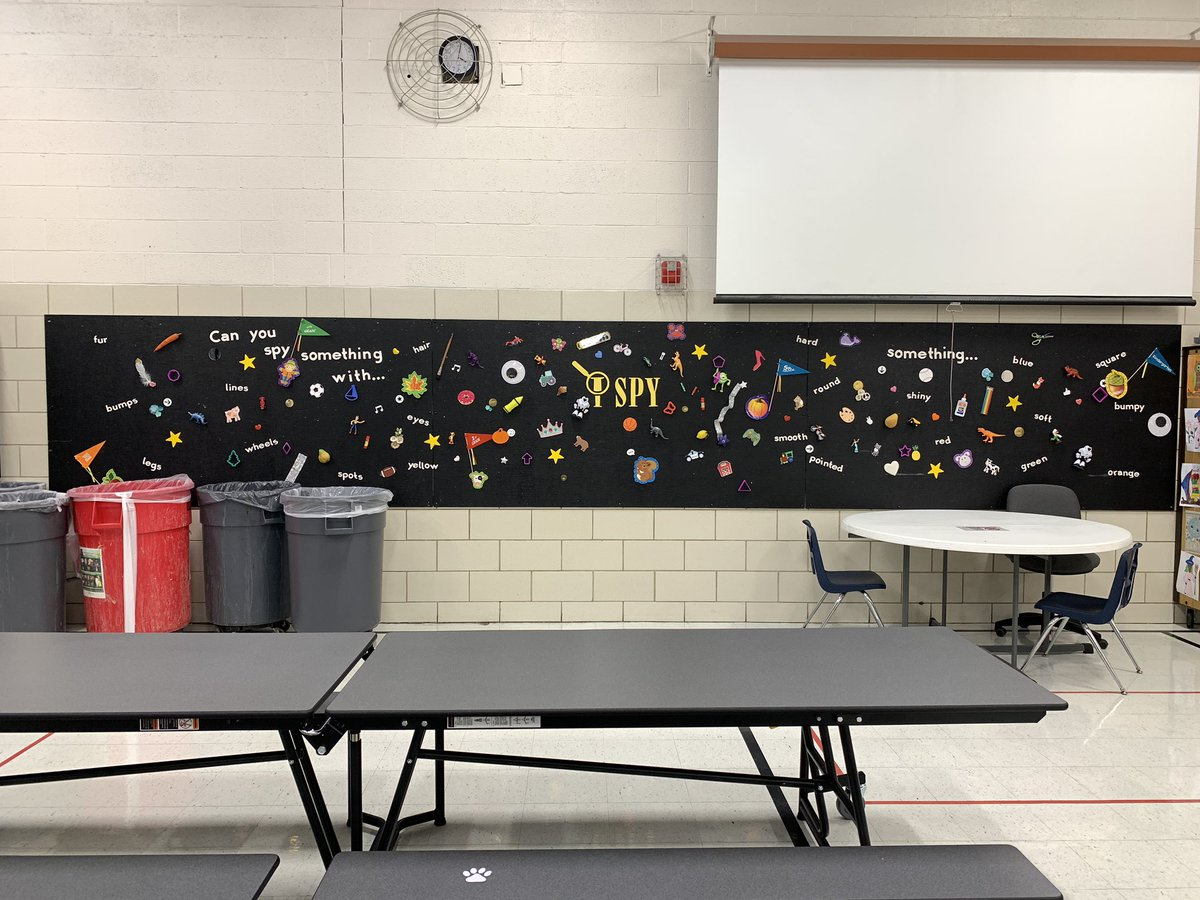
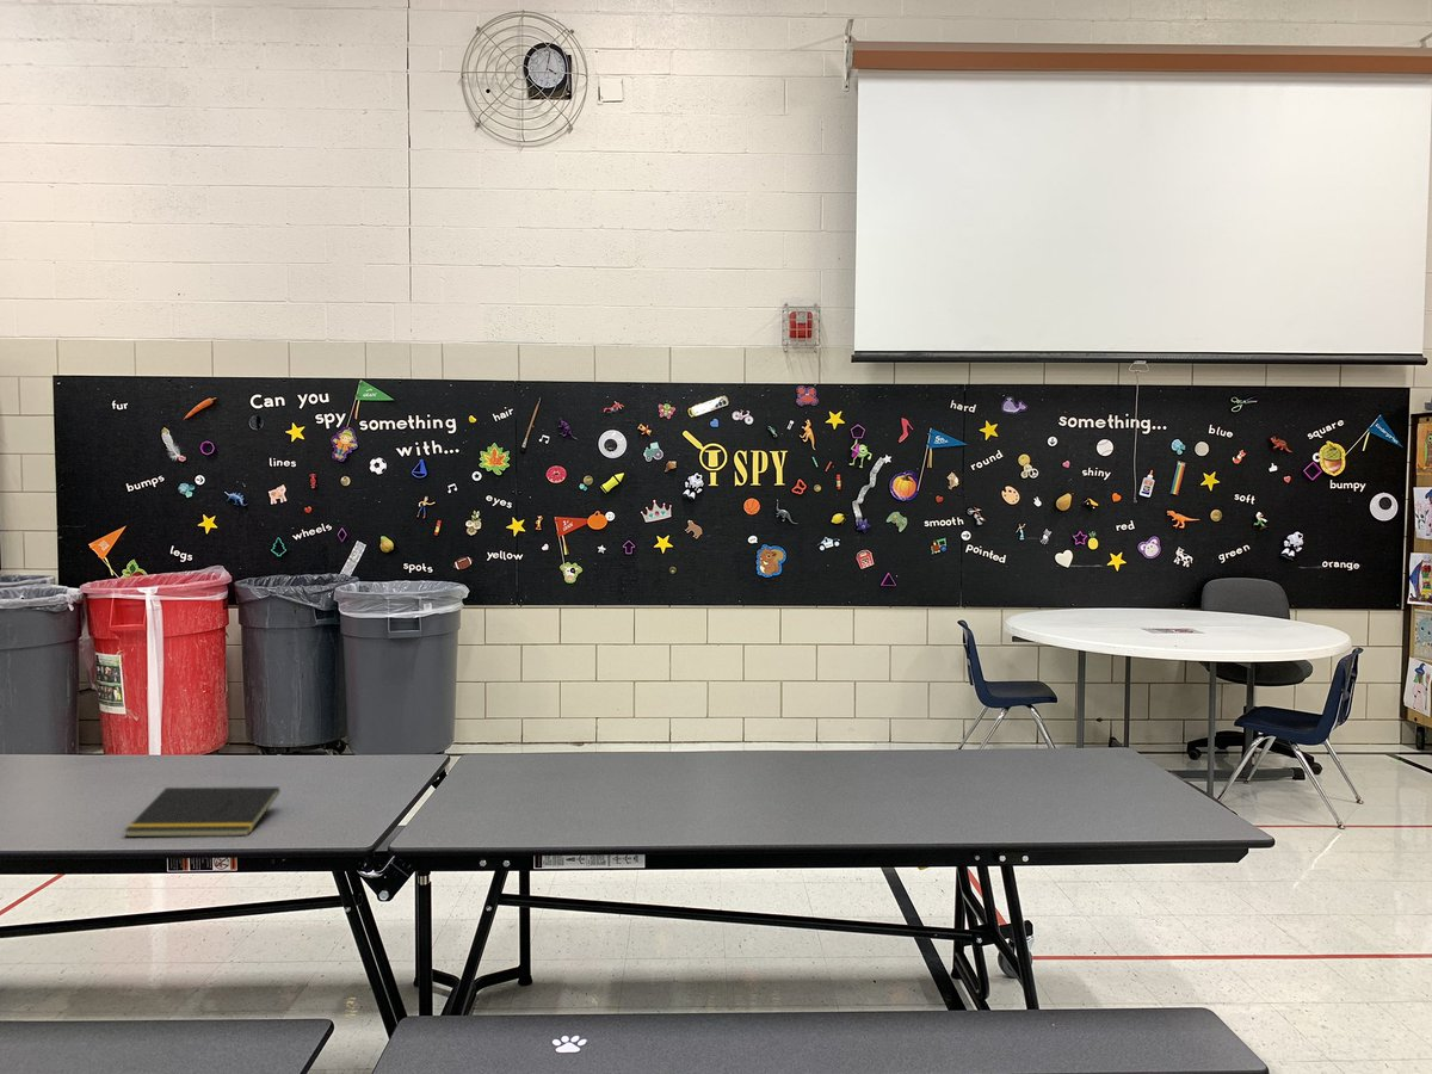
+ notepad (205, 810)
